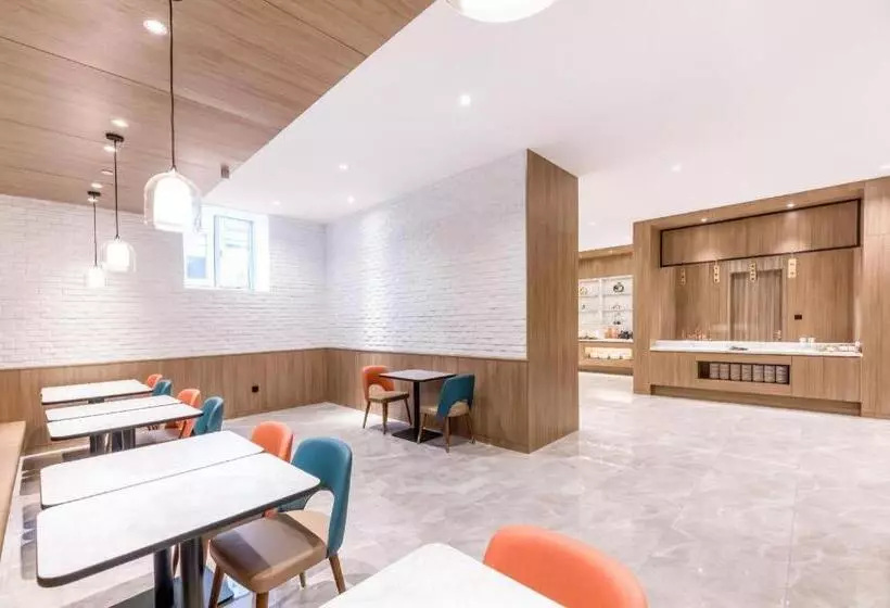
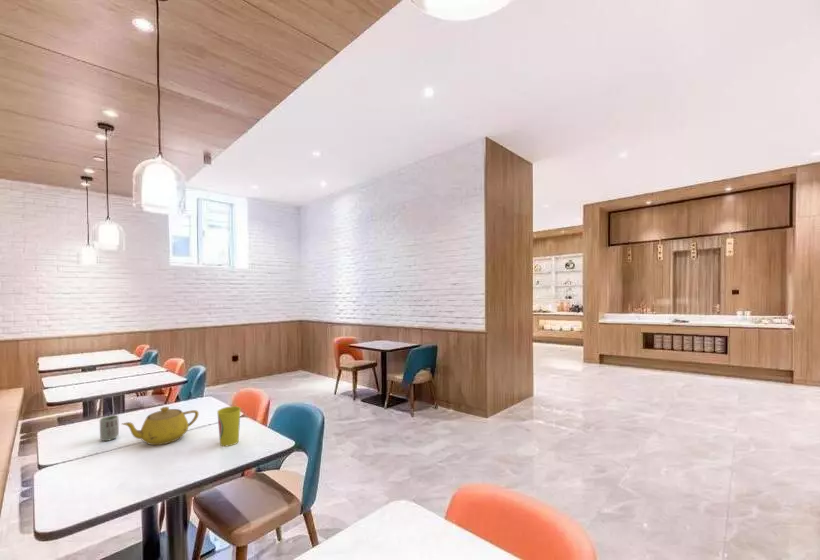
+ cup (109, 428)
+ cup (229, 426)
+ teapot (162, 424)
